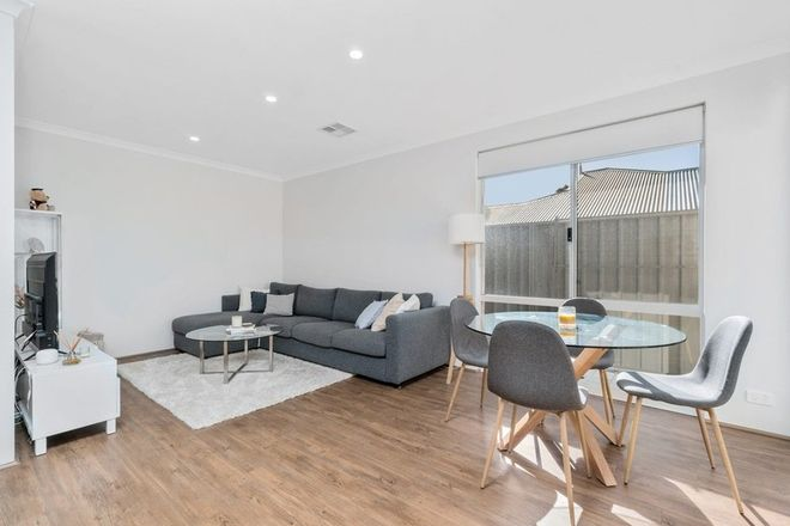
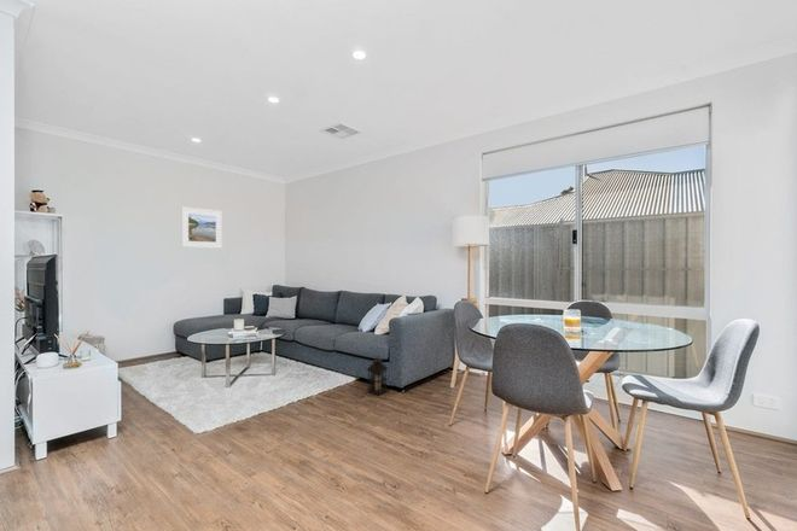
+ lantern (377, 372)
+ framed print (202, 228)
